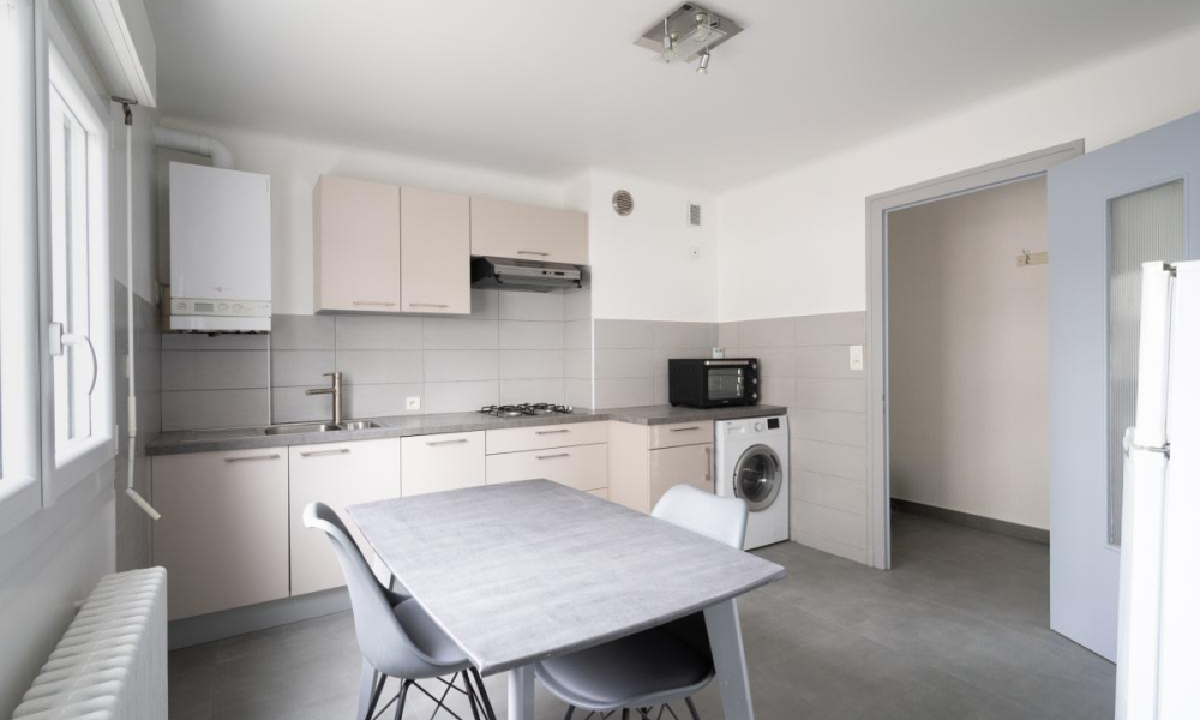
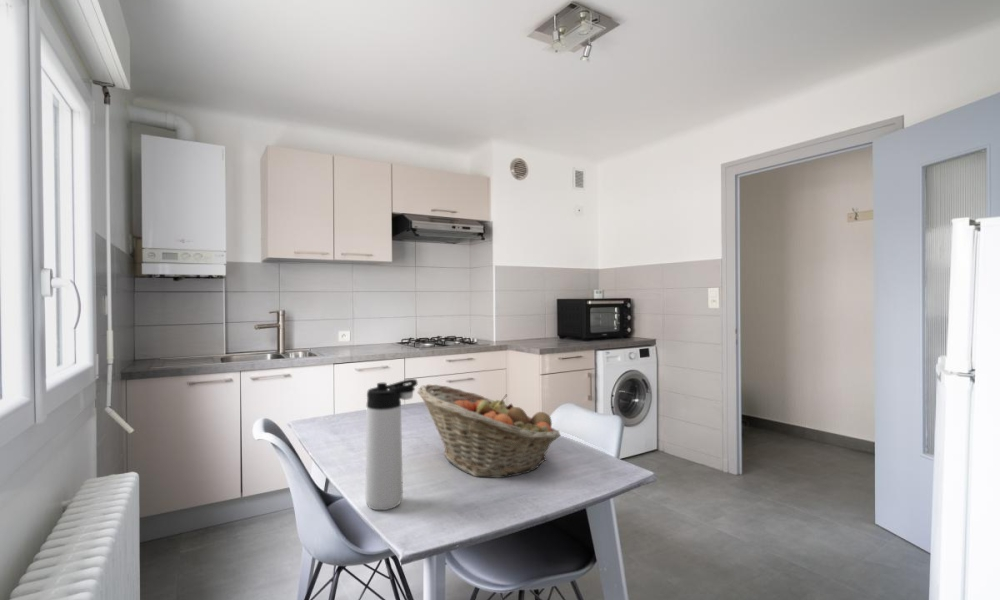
+ thermos bottle (392, 441)
+ fruit basket (486, 422)
